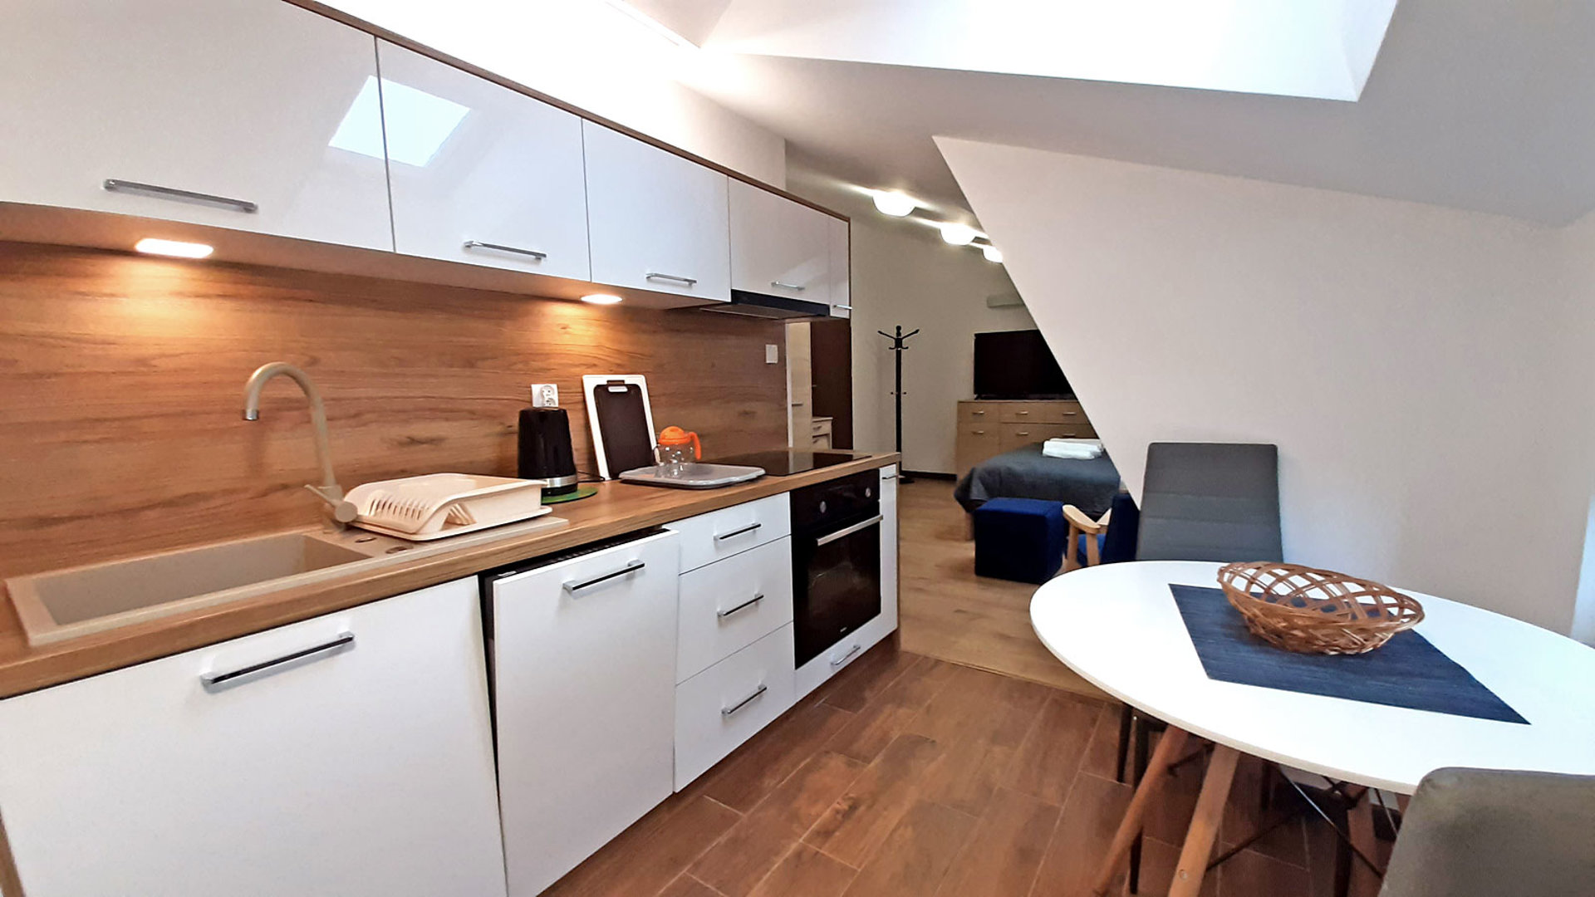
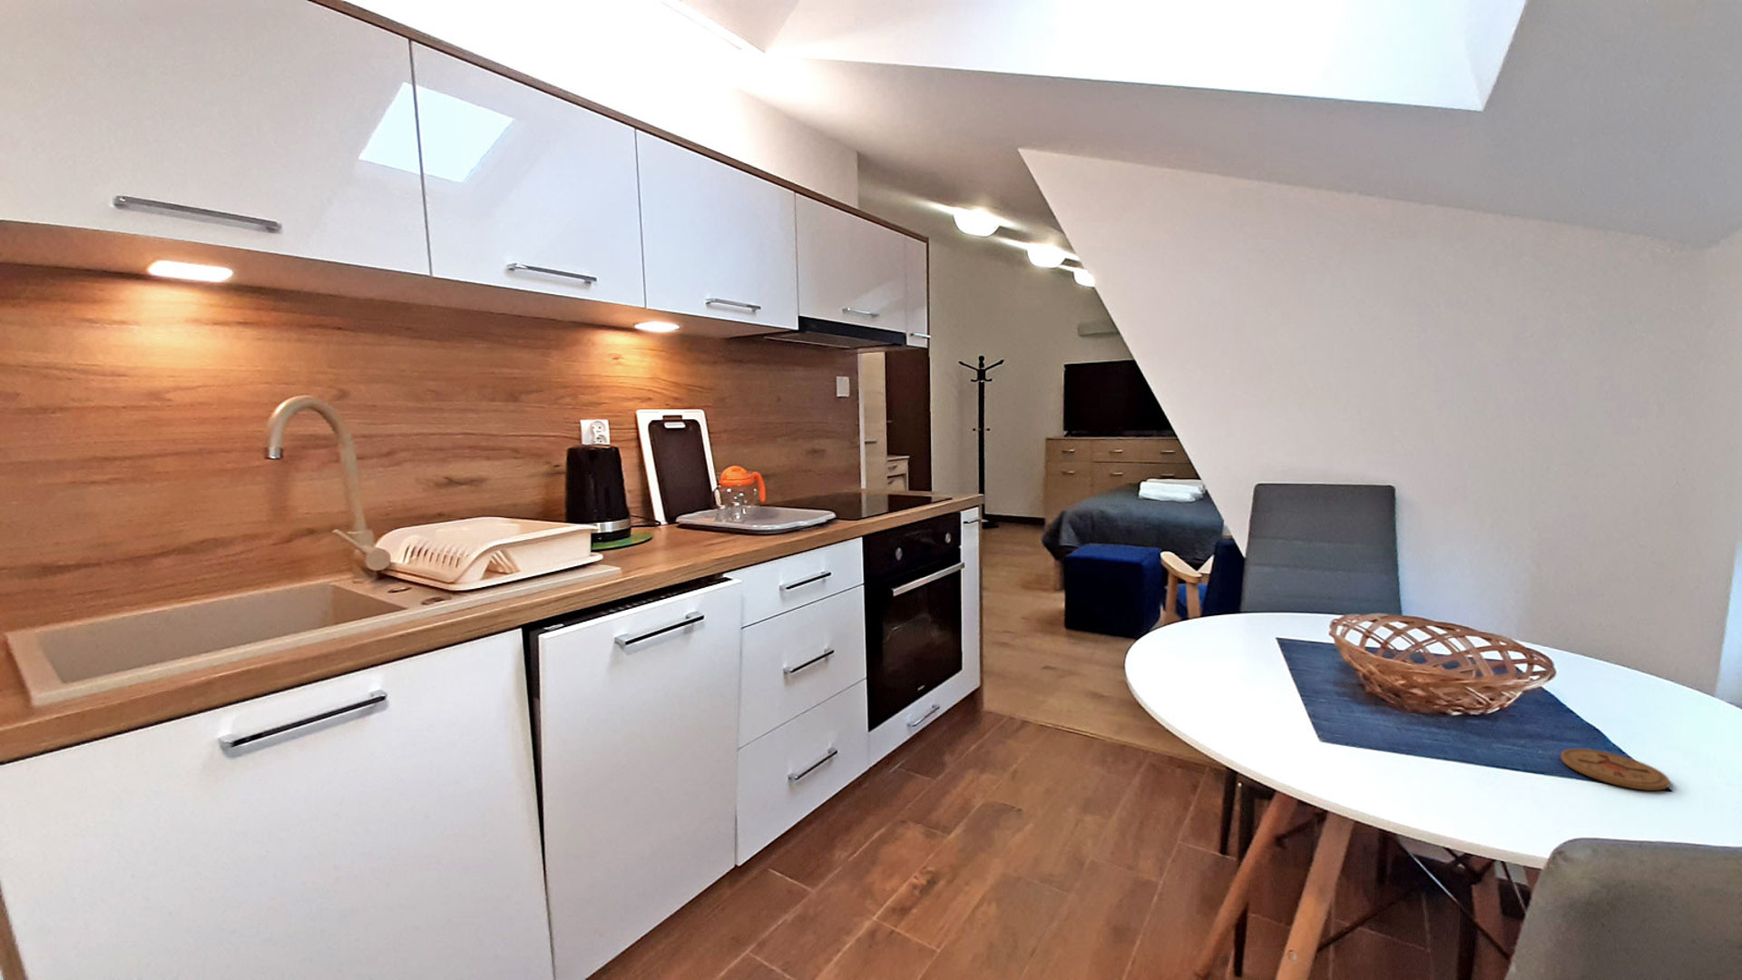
+ coaster (1613, 768)
